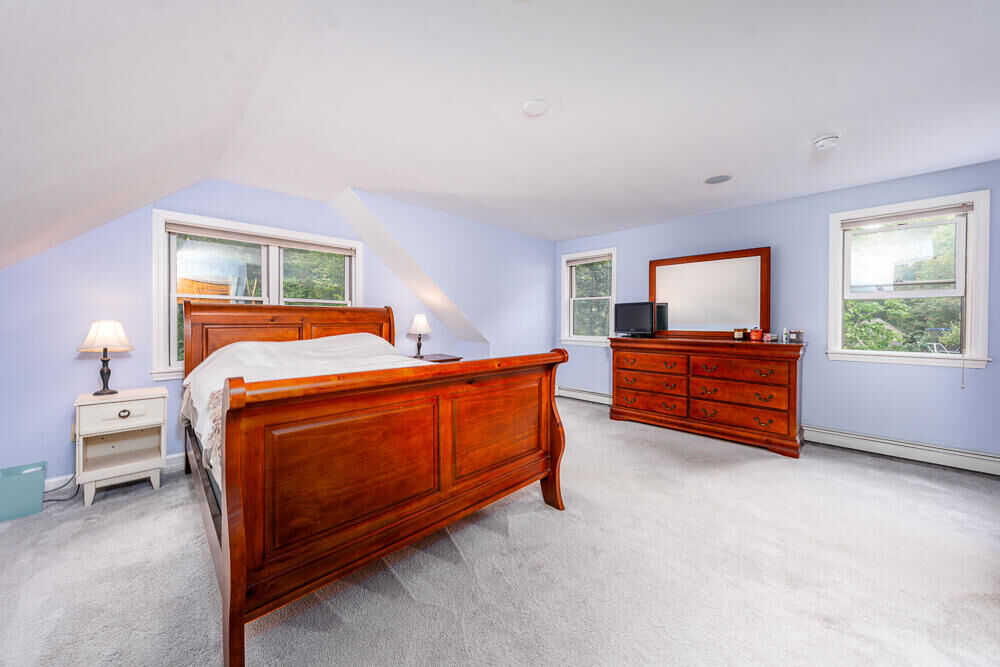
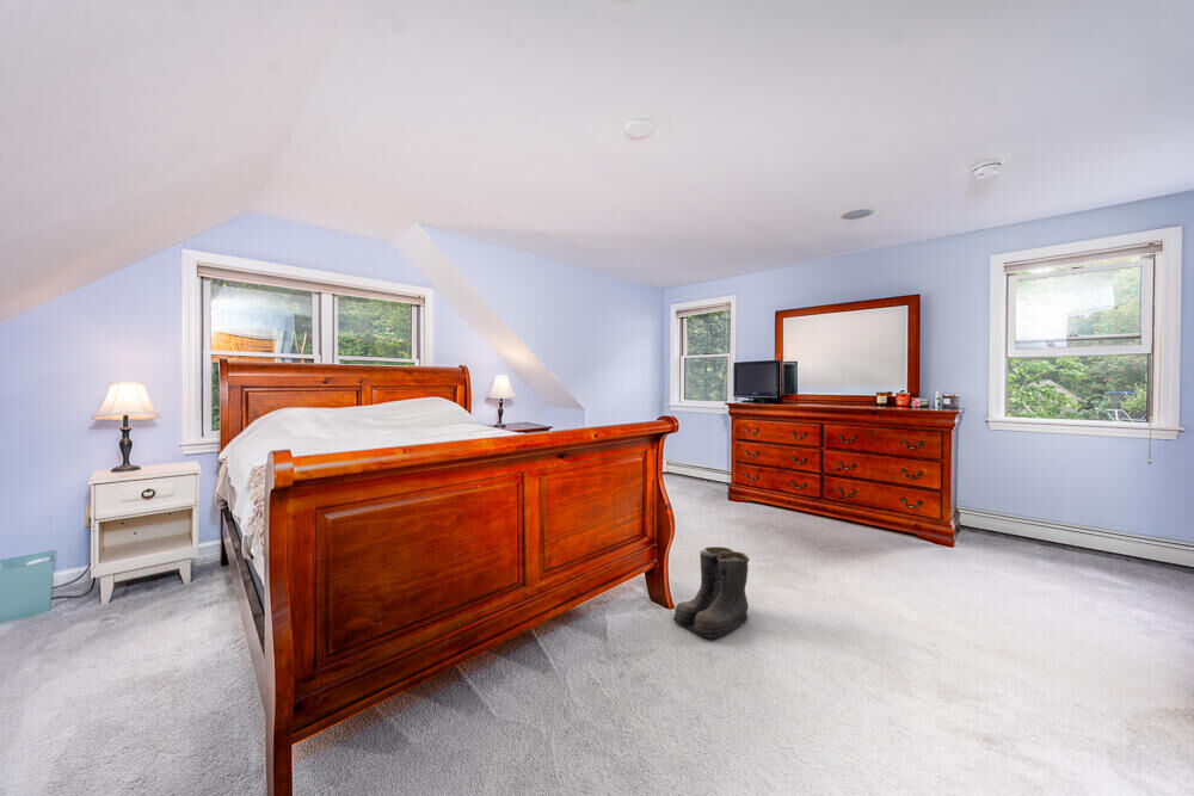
+ boots (712, 587)
